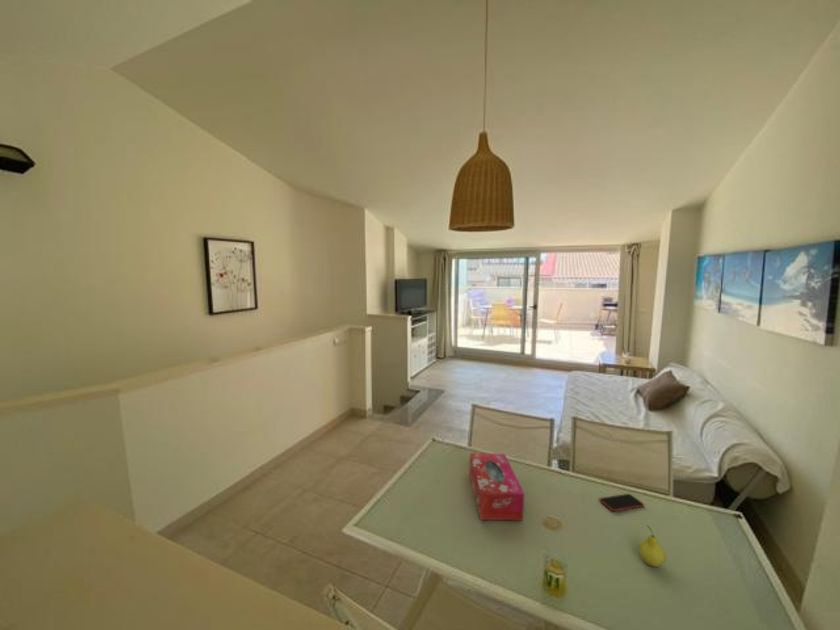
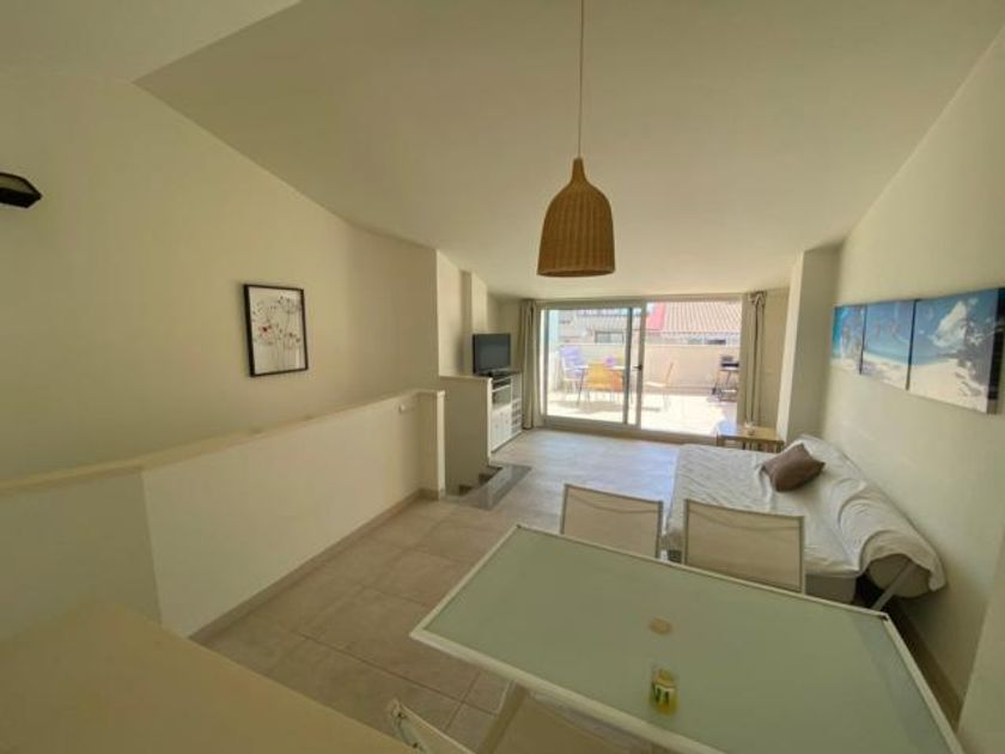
- smartphone (621, 502)
- fruit (652, 545)
- tissue box (493, 483)
